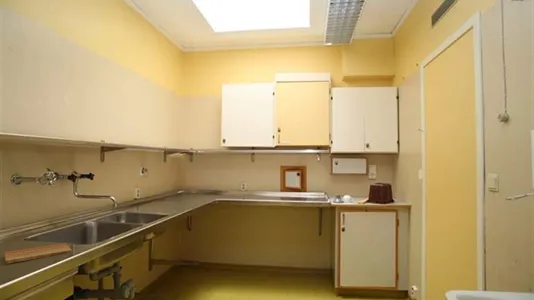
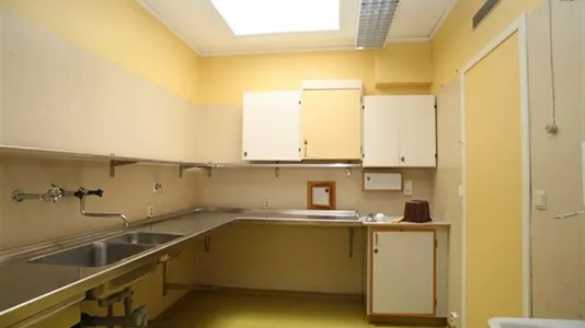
- cutting board (38, 252)
